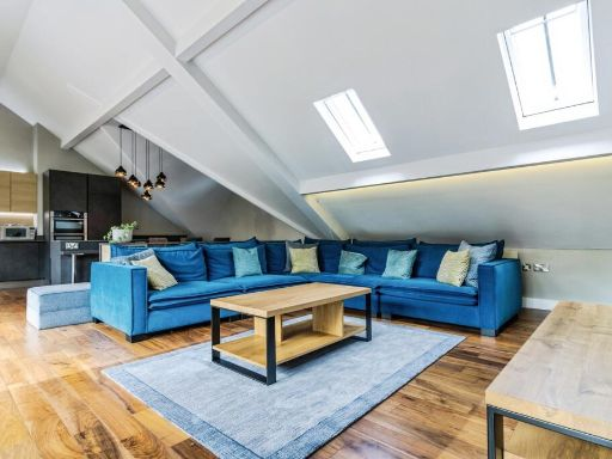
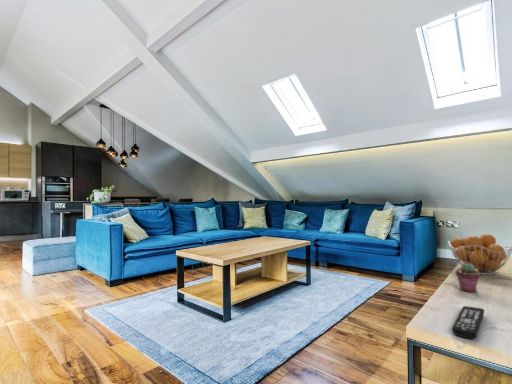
+ fruit basket (479, 253)
+ potted succulent (467, 276)
+ remote control (469, 320)
